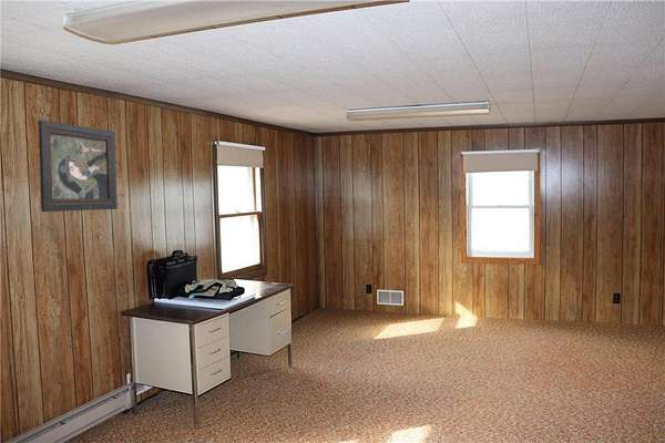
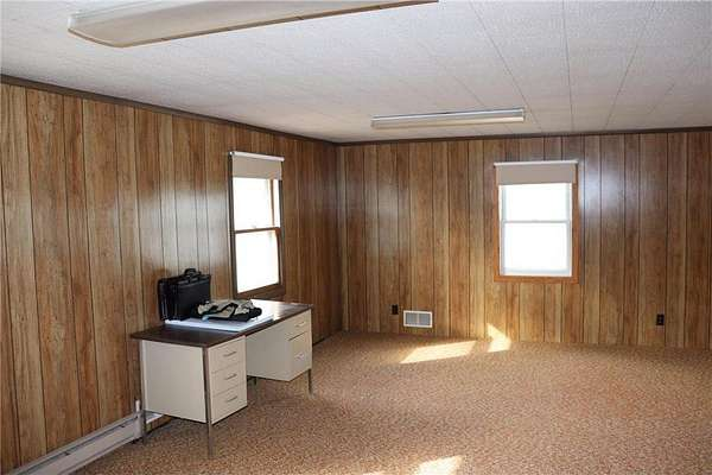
- framed painting (80, 167)
